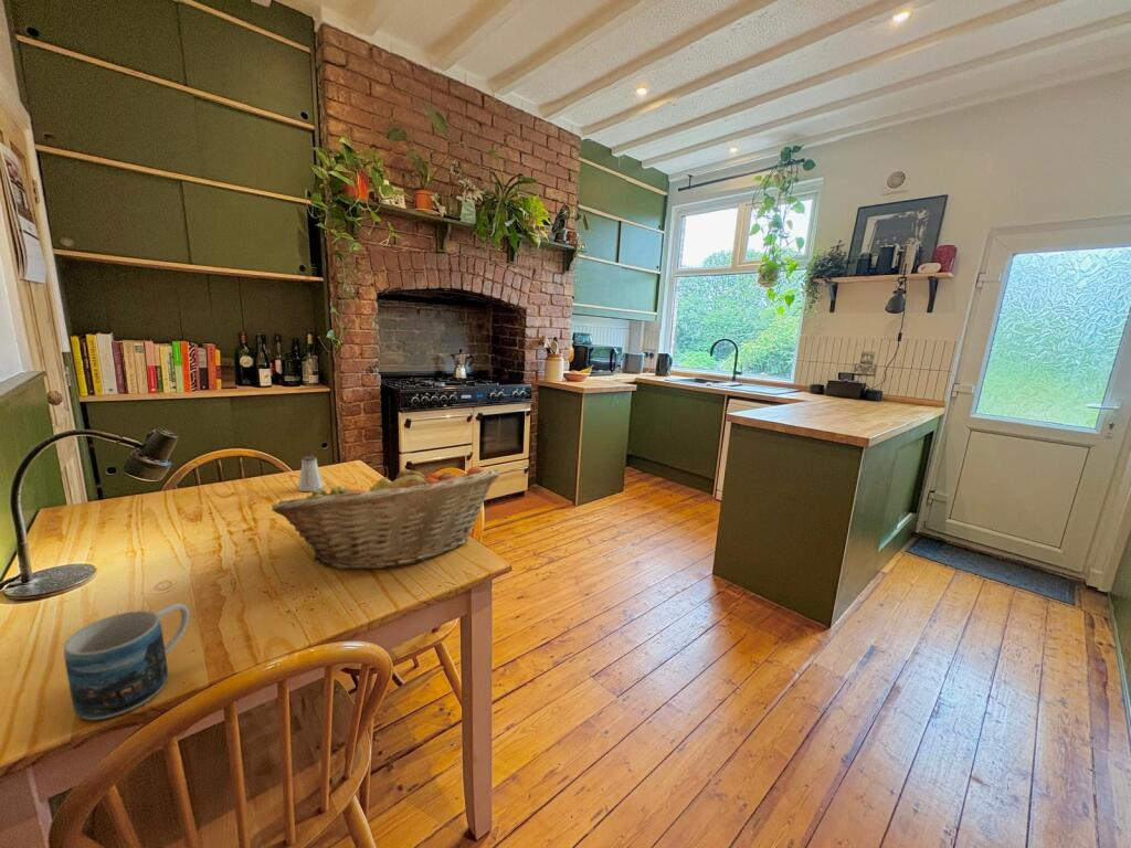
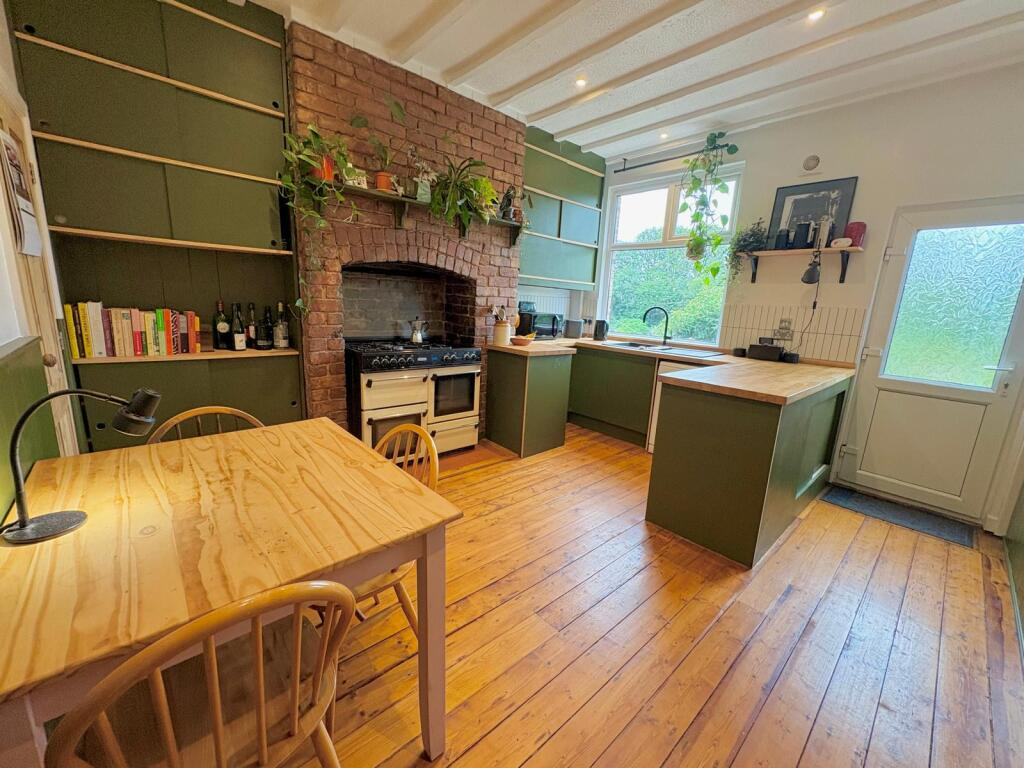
- saltshaker (309, 473)
- fruit basket (397, 504)
- mug (138, 651)
